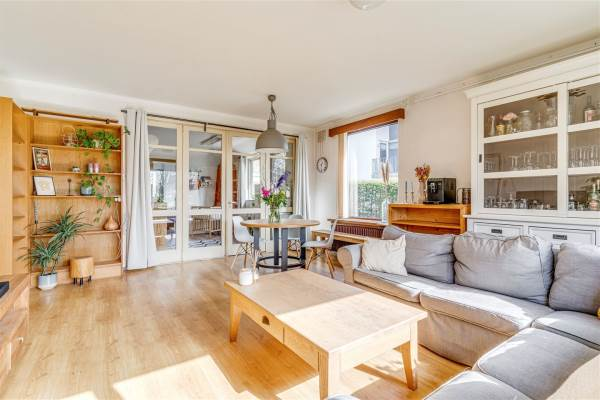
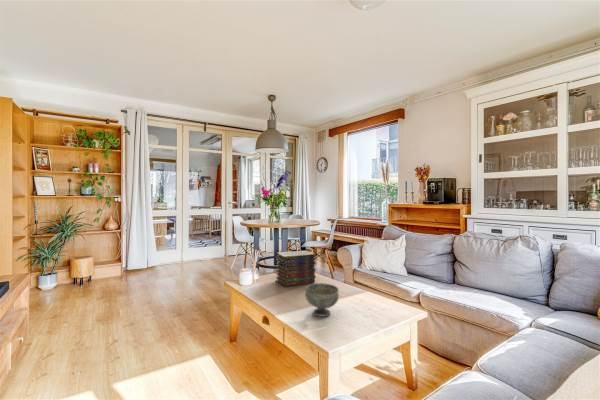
+ book stack (295, 267)
+ bowl (322, 300)
